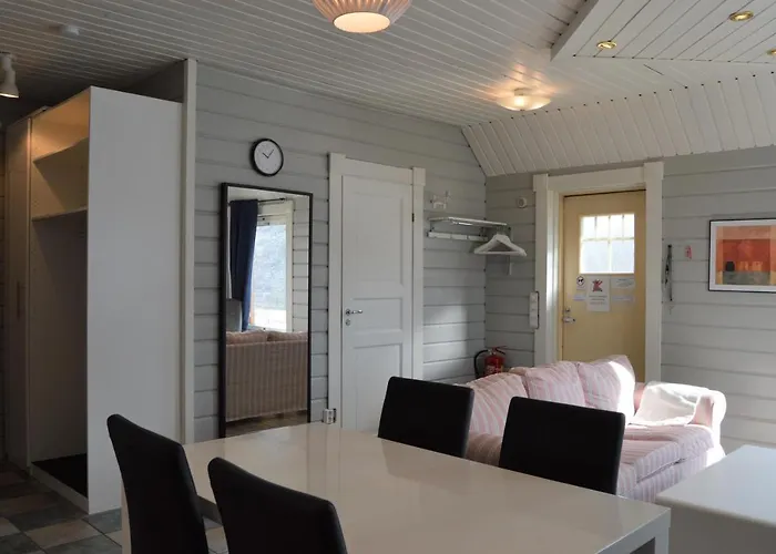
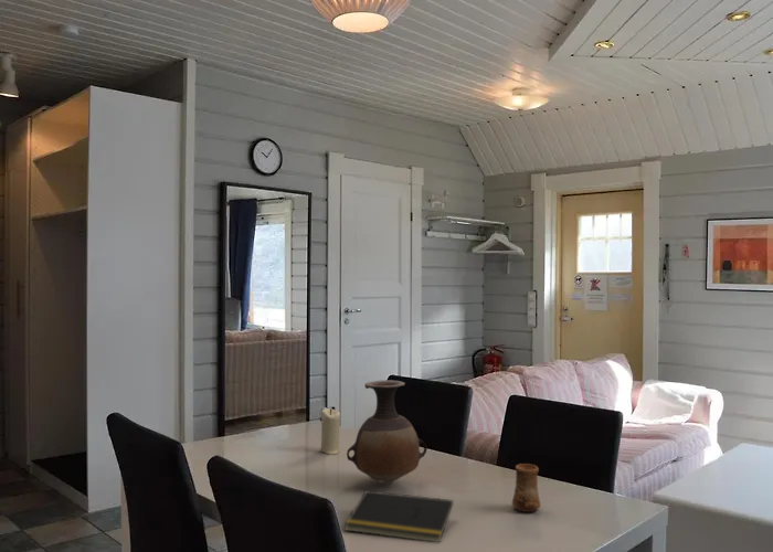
+ cup (526, 487)
+ candle (330, 429)
+ notepad (400, 514)
+ vase (385, 433)
